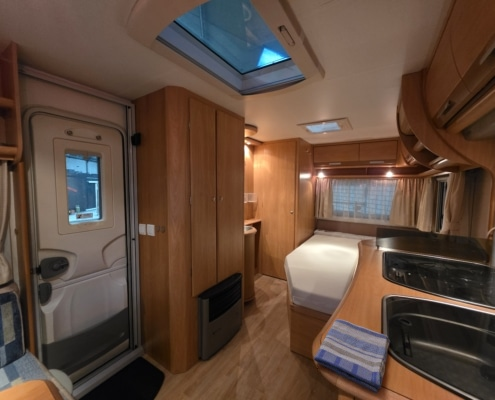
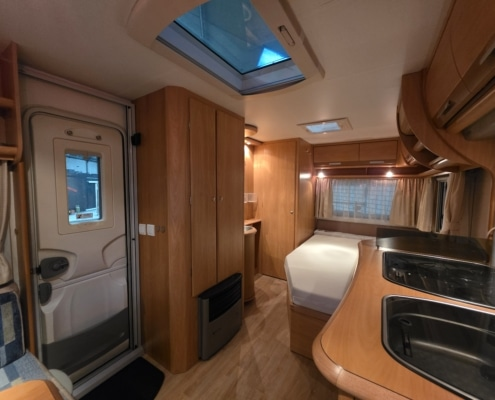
- dish towel (353, 347)
